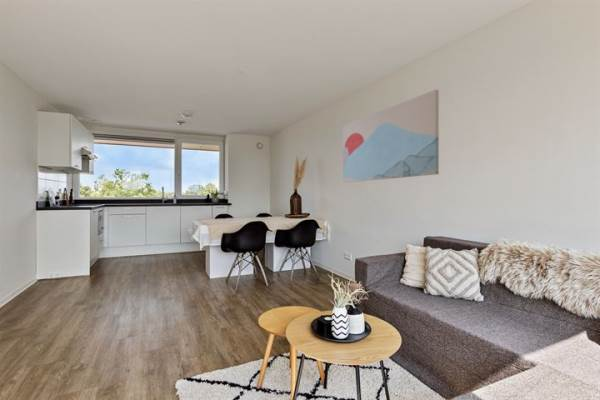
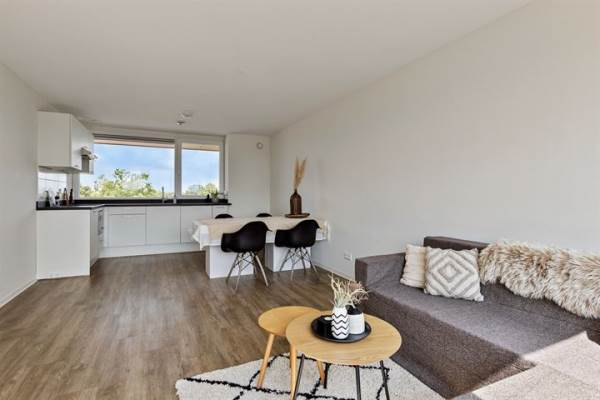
- wall art (381, 145)
